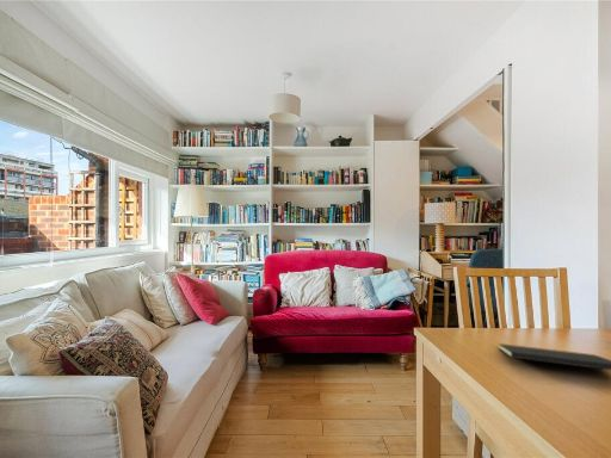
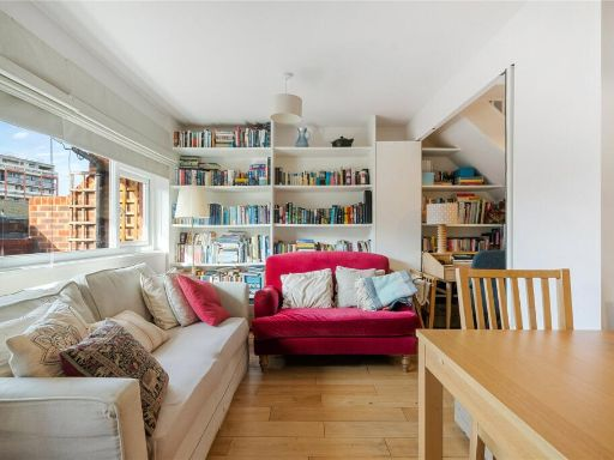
- notepad (554, 355)
